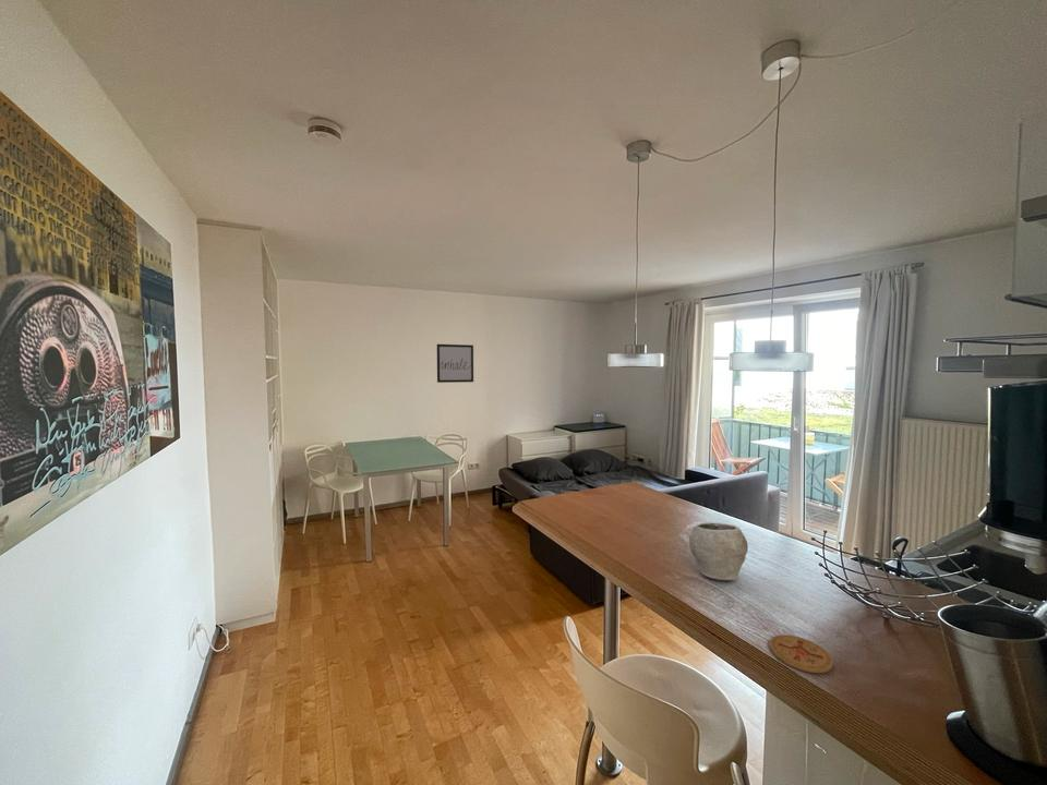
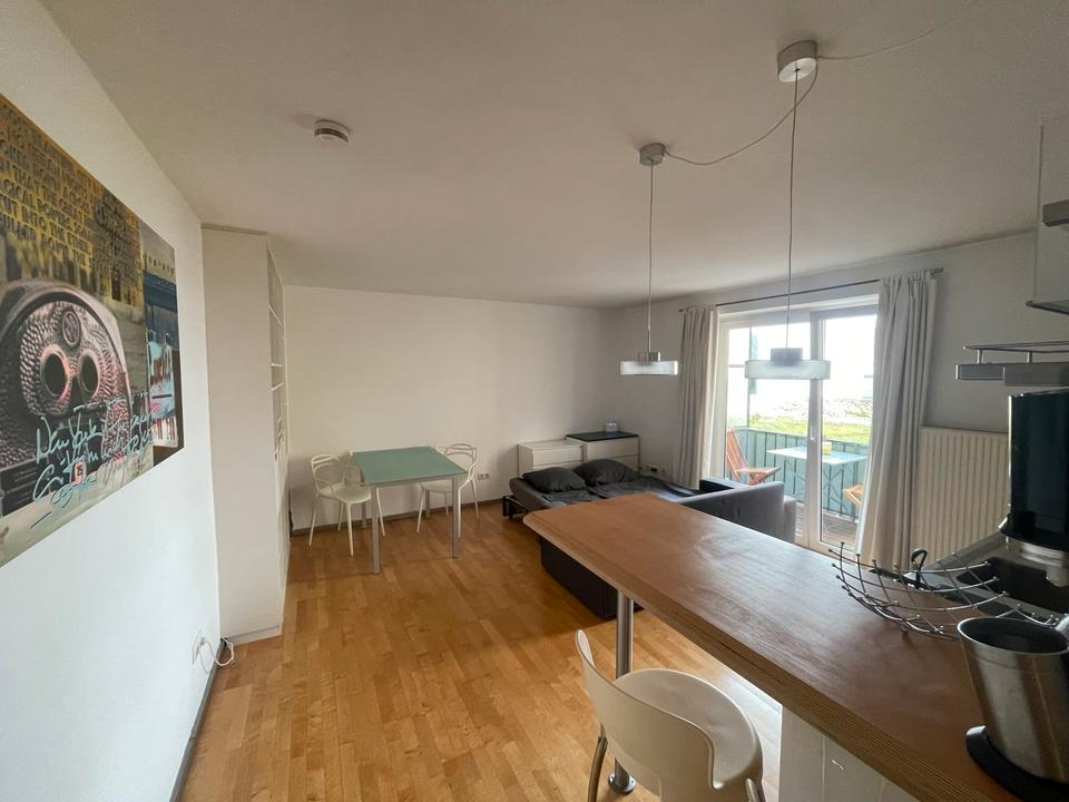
- coaster (799, 652)
- bowl (718, 548)
- wall art (455, 363)
